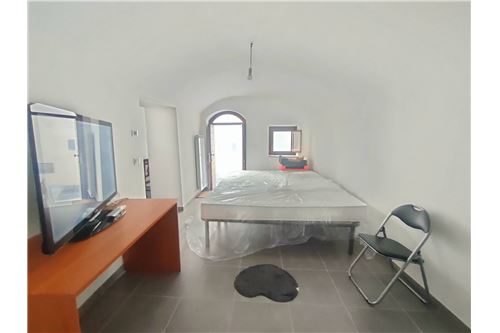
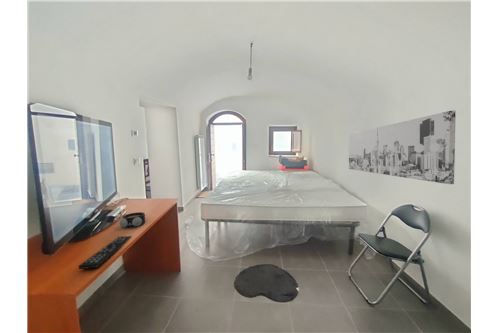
+ remote control (109, 249)
+ alarm clock (133, 220)
+ wall art (383, 150)
